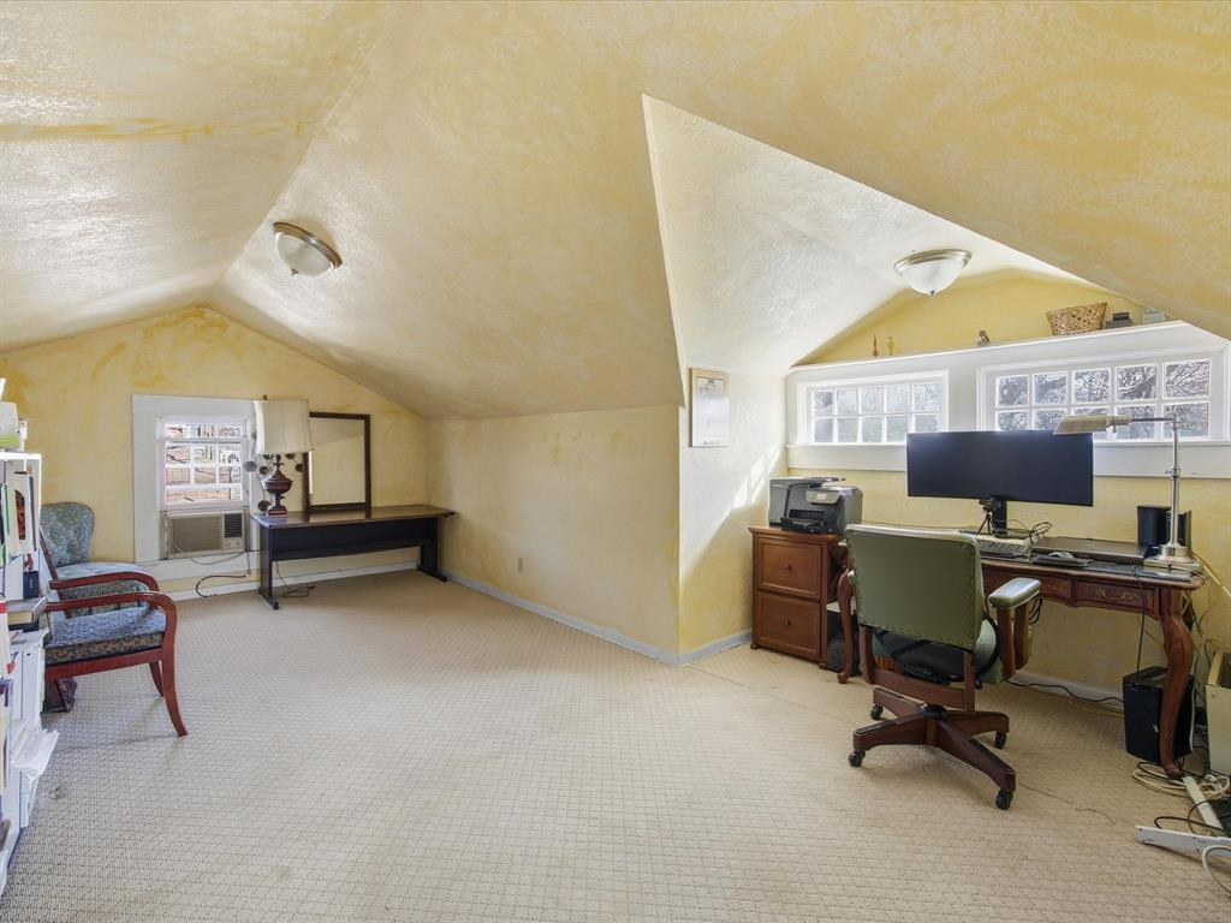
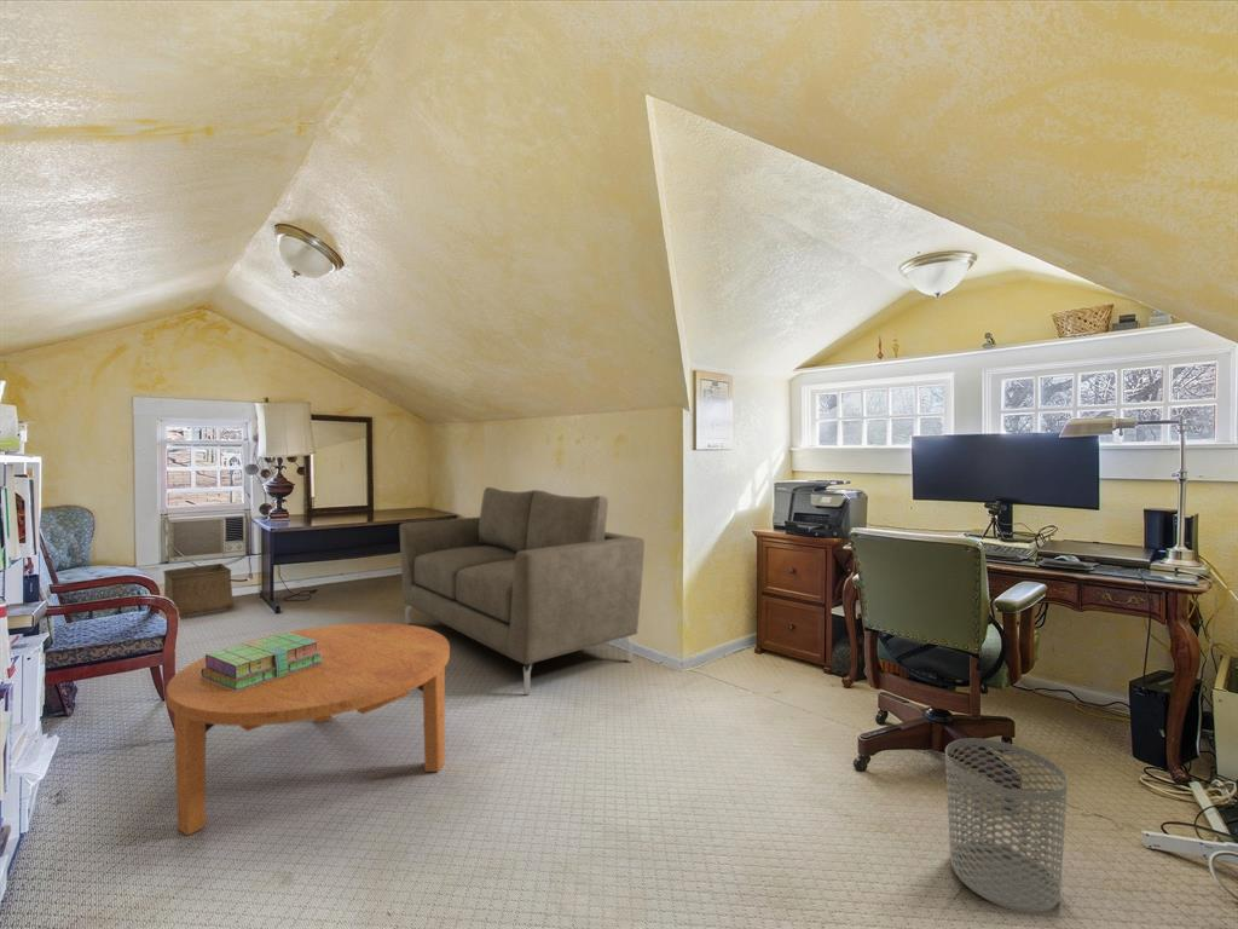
+ sofa (509, 565)
+ waste bin (1002, 821)
+ stack of books (264, 657)
+ storage bin (198, 588)
+ coffee table (322, 711)
